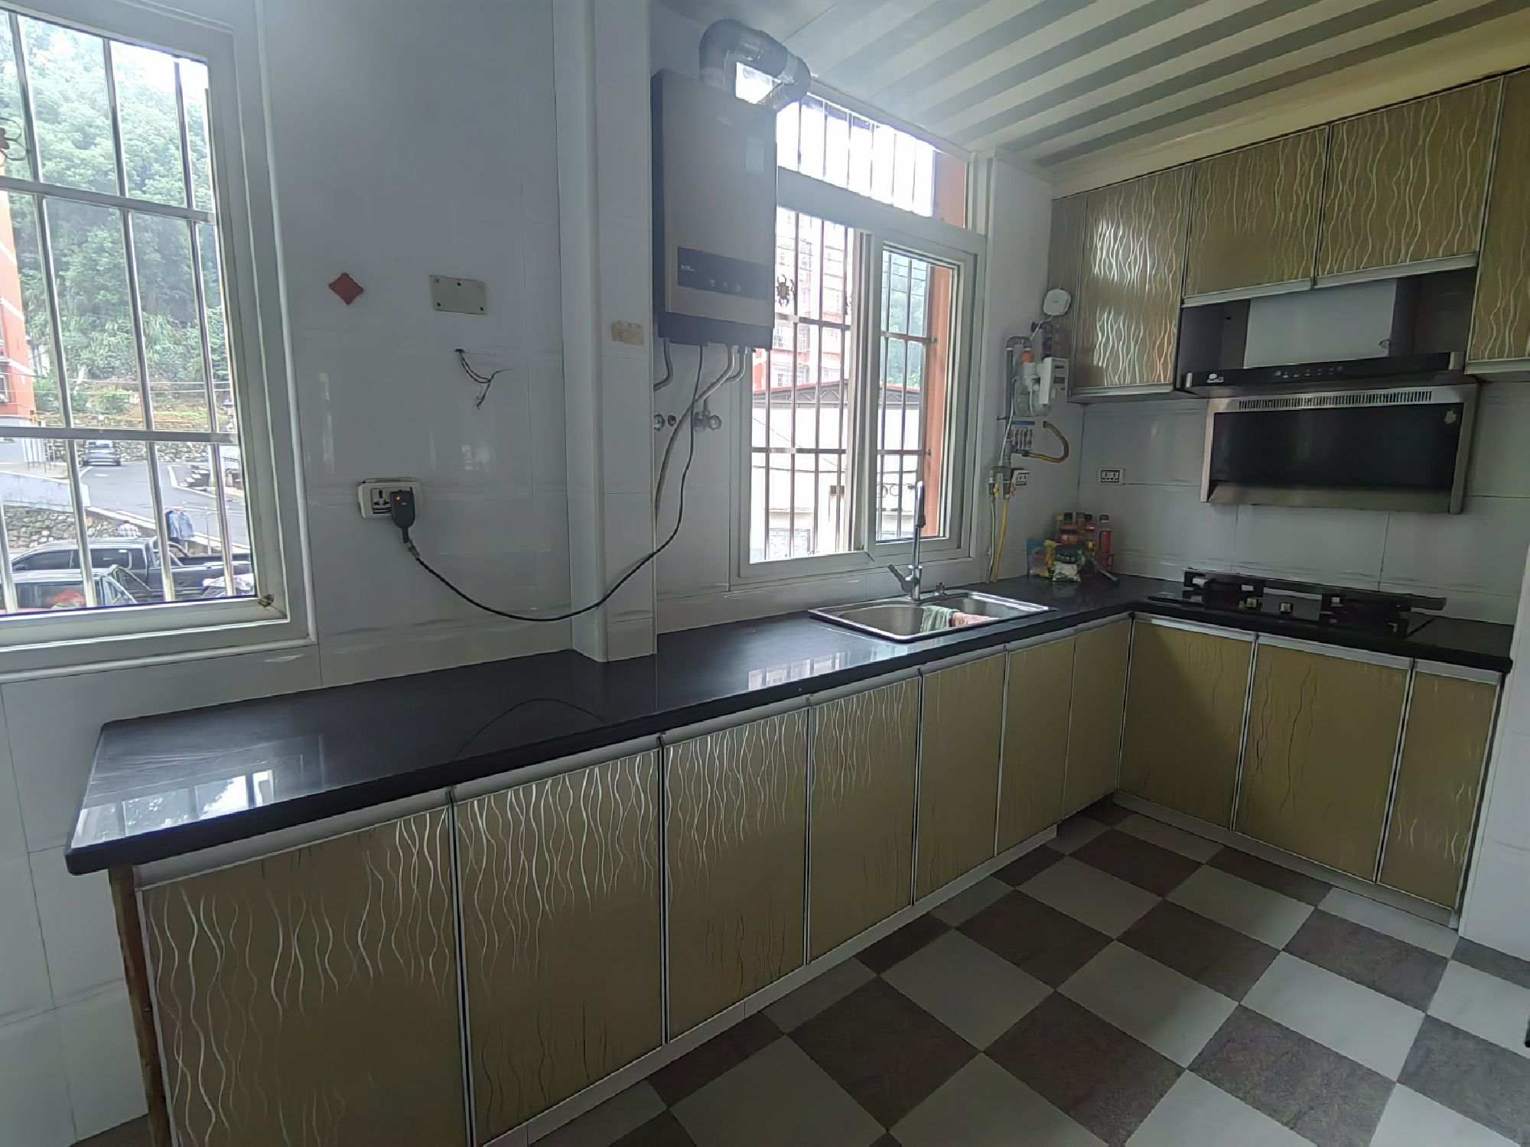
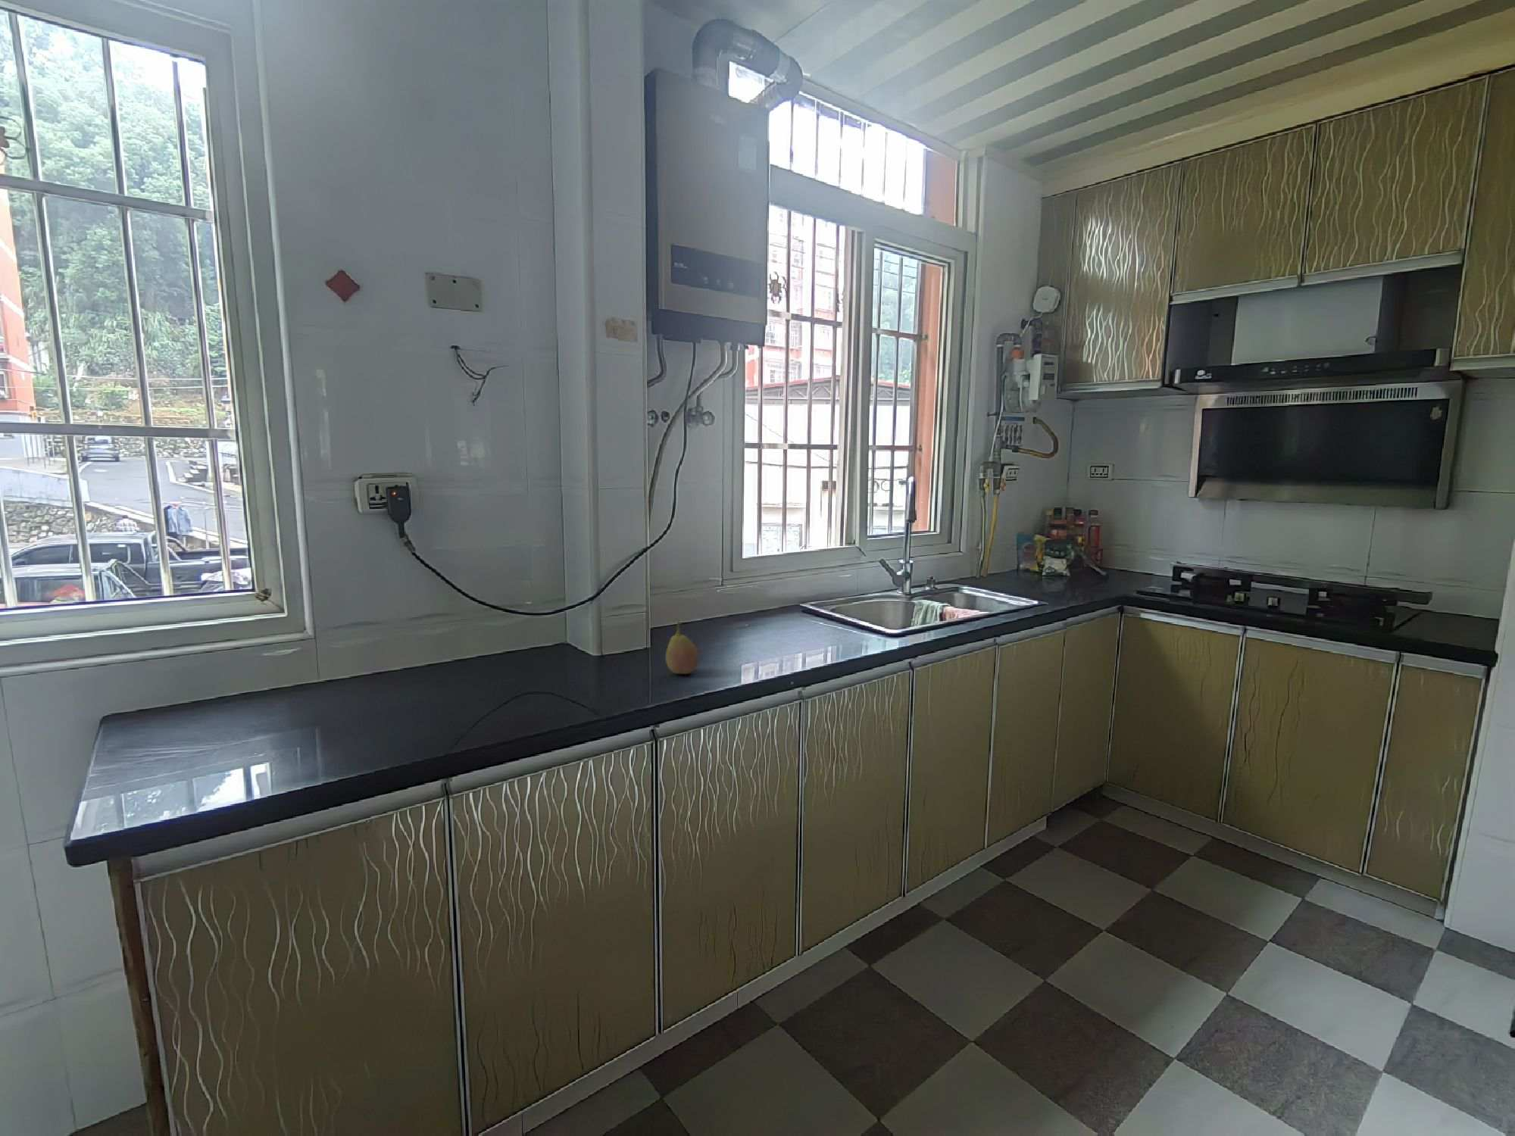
+ fruit (682, 648)
